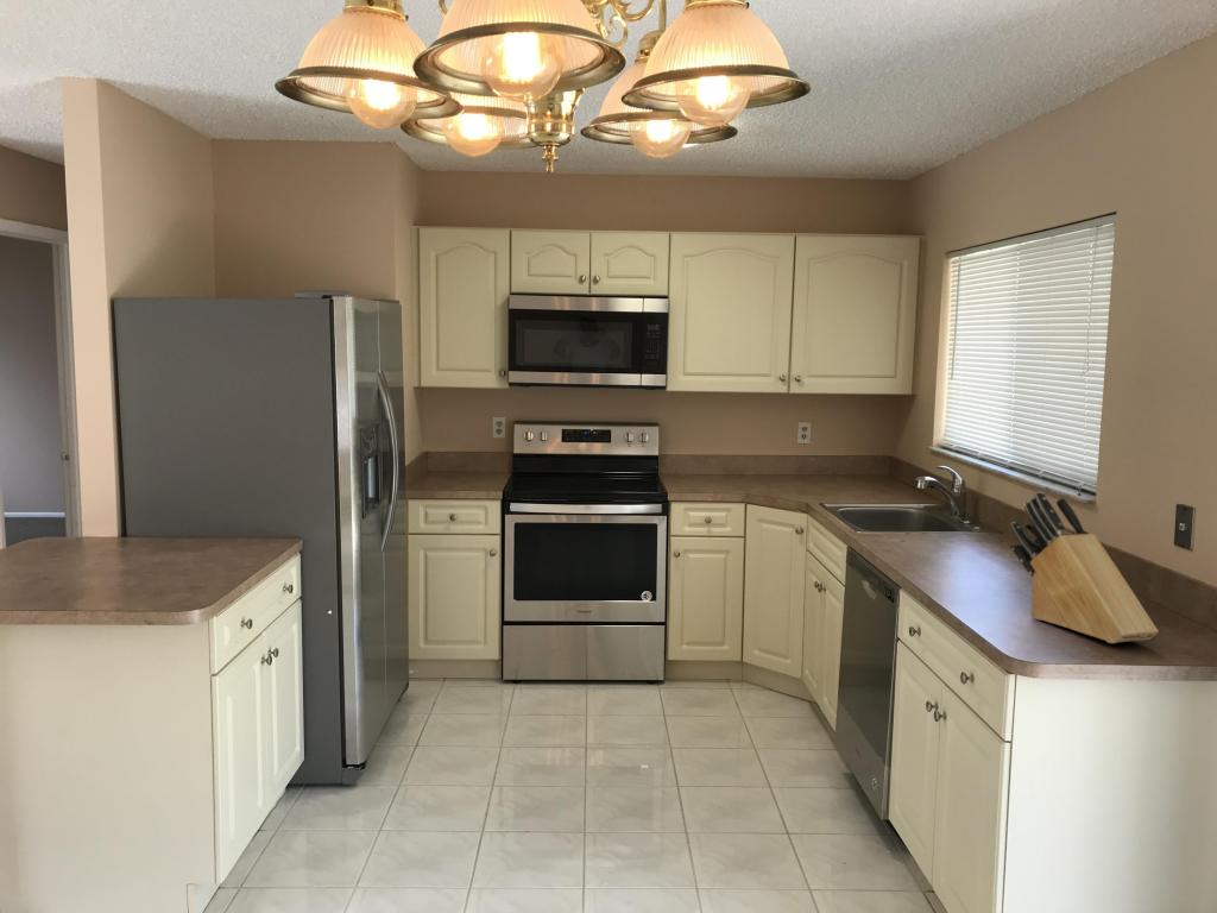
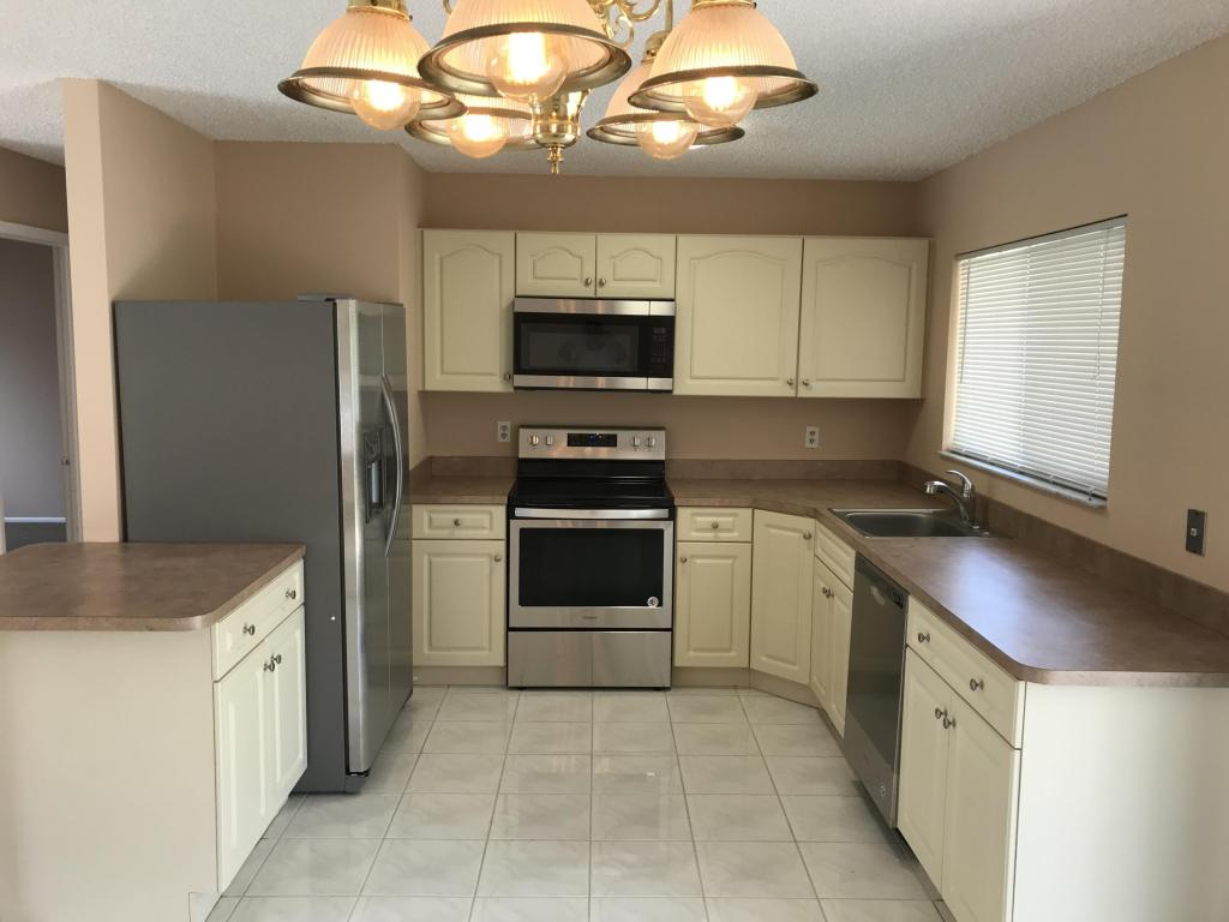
- knife block (1079, 561)
